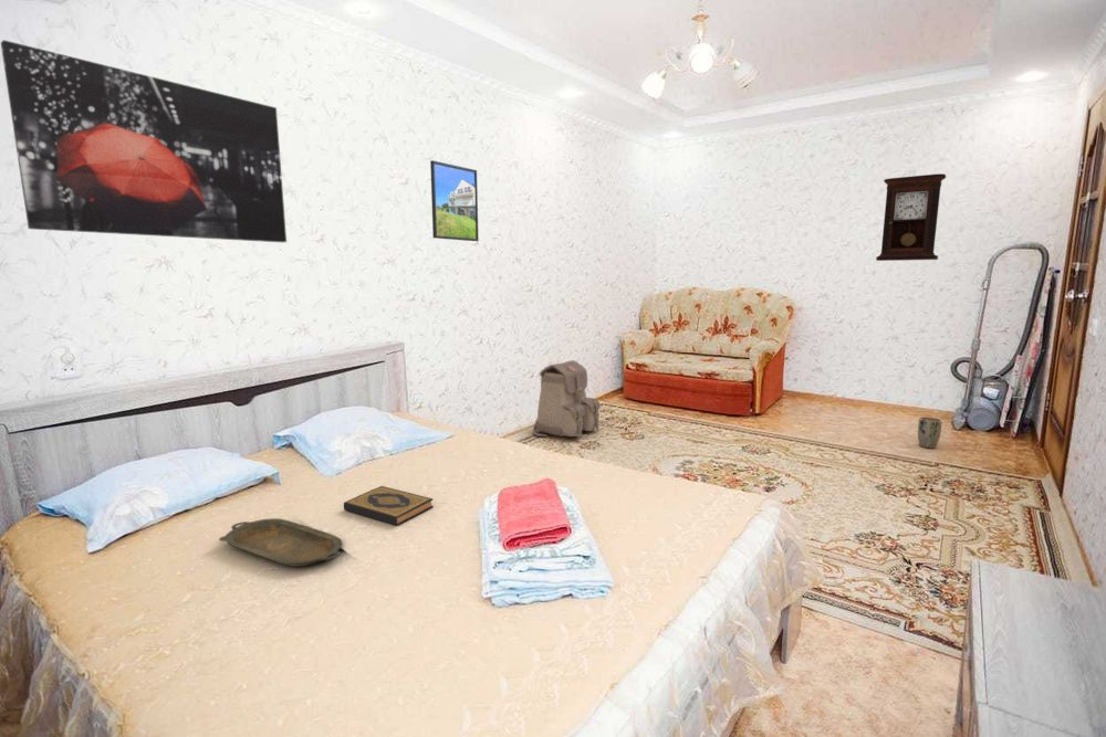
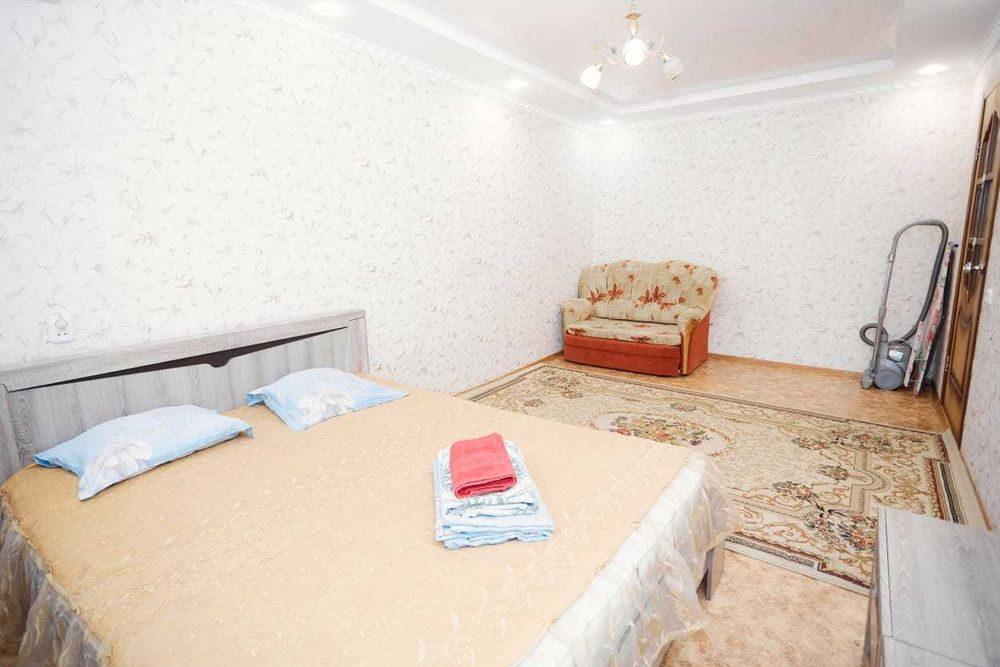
- pendulum clock (909, 219)
- wall art (168, 159)
- plant pot (928, 432)
- hardback book (388, 504)
- serving tray (283, 543)
- backpack (565, 398)
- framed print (455, 202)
